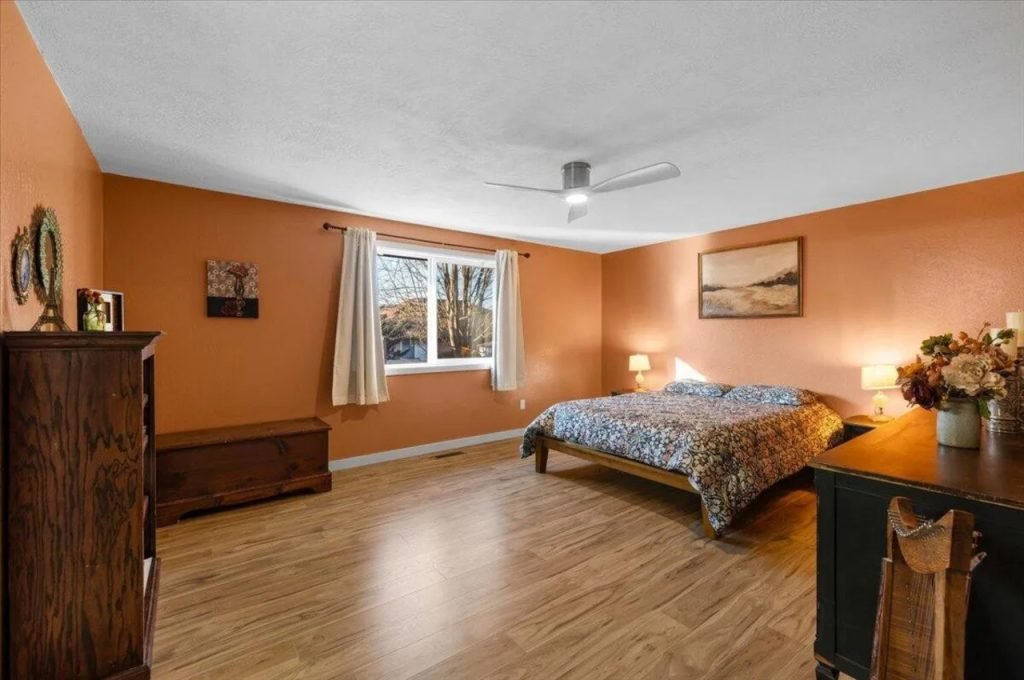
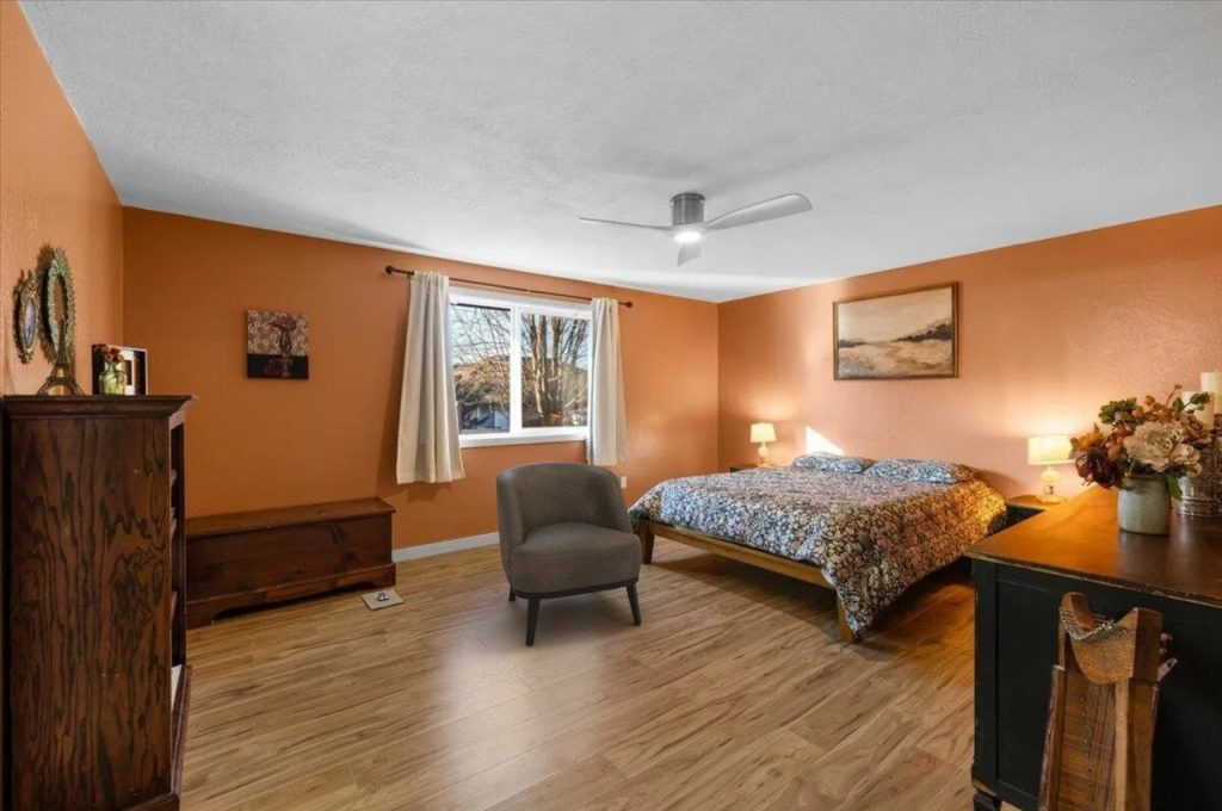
+ shoes (382, 596)
+ armchair (563, 538)
